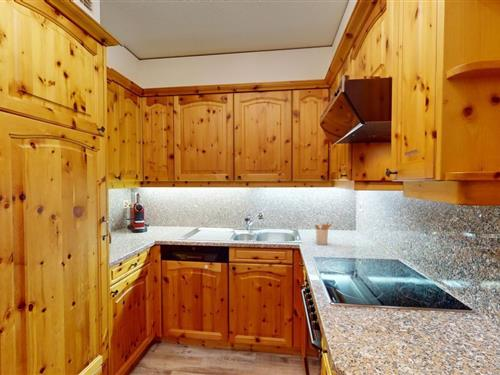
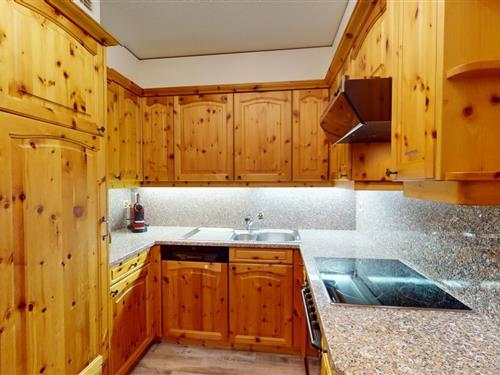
- utensil holder (323, 233)
